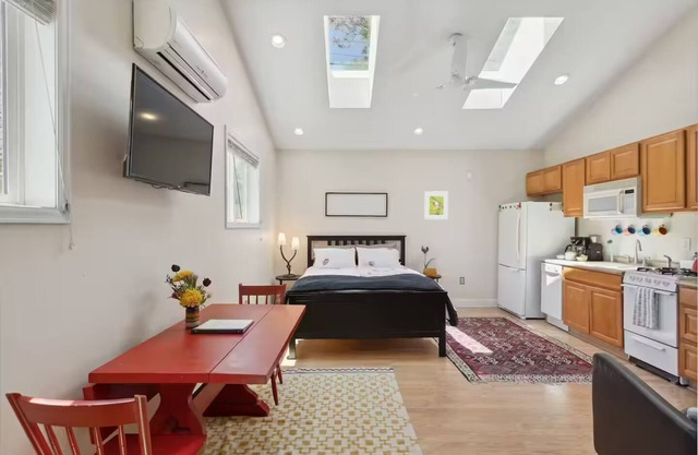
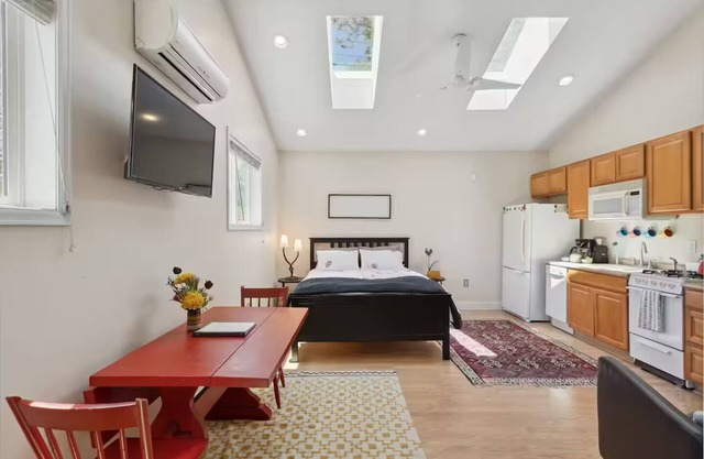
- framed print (436, 205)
